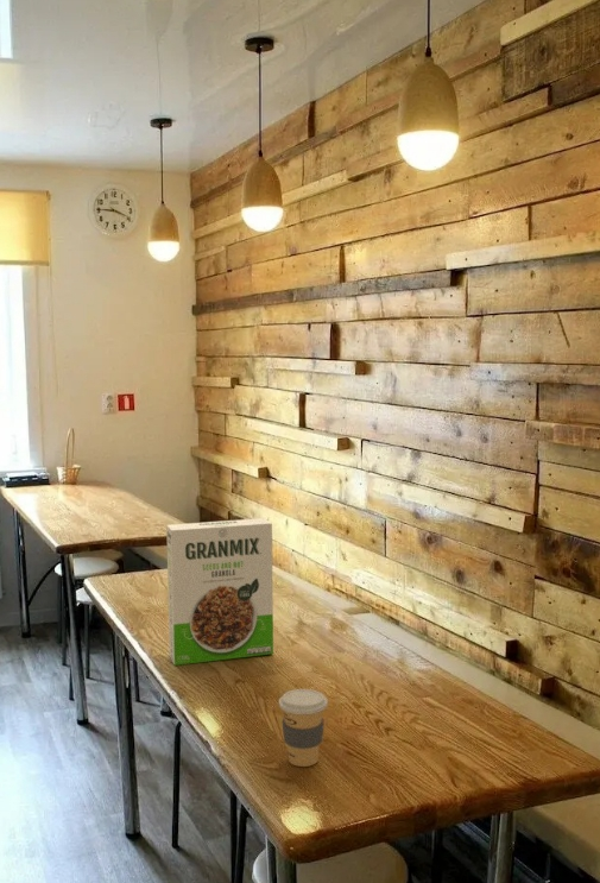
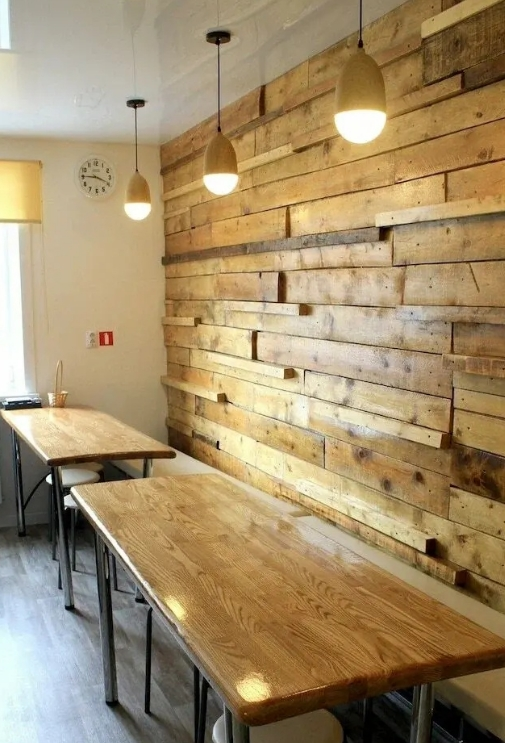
- cereal box (220, 589)
- coffee cup (303, 727)
